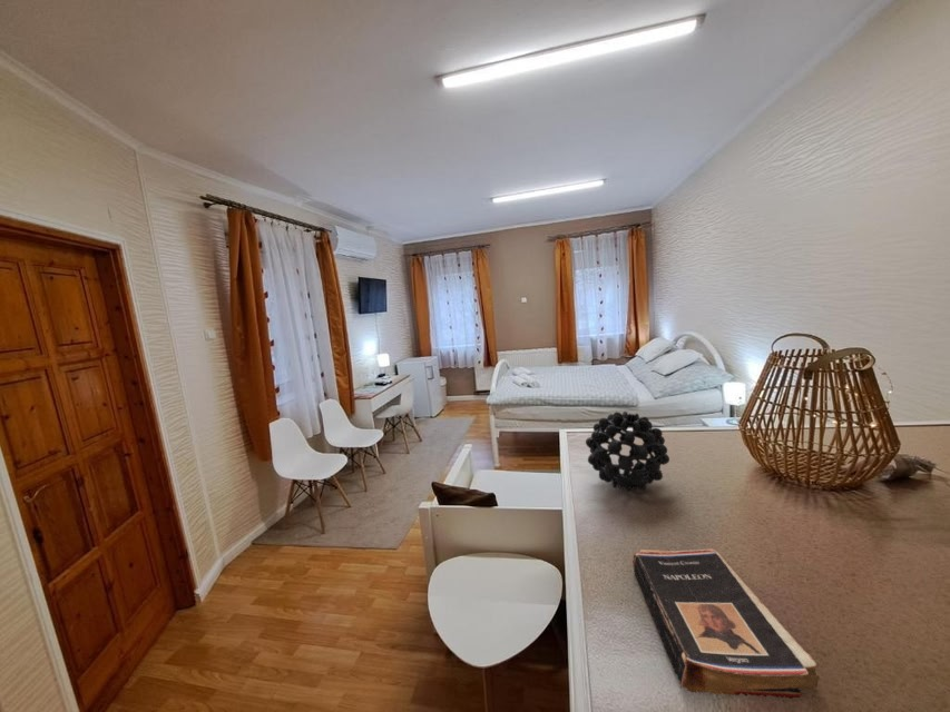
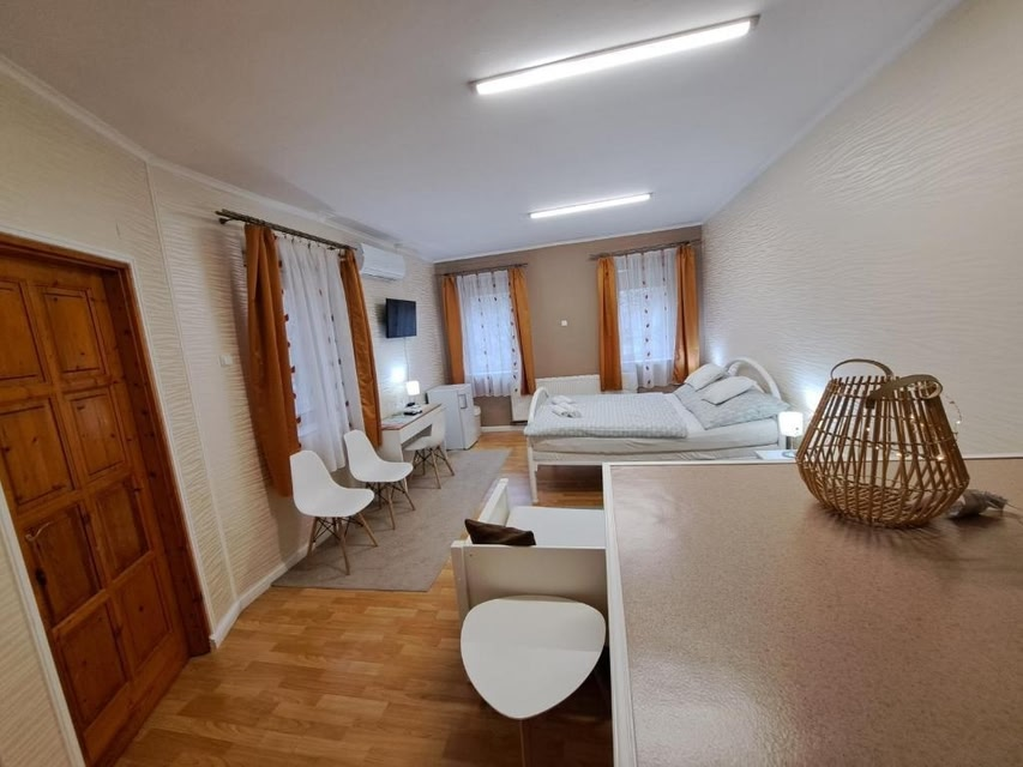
- book (706, 604)
- decorative ball (629, 451)
